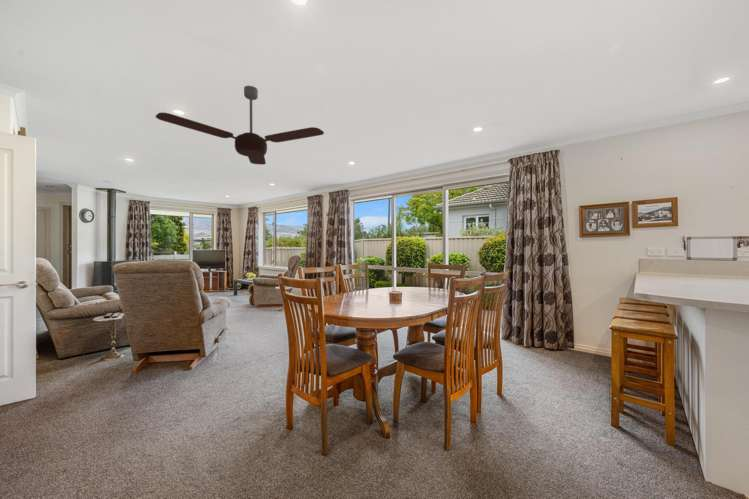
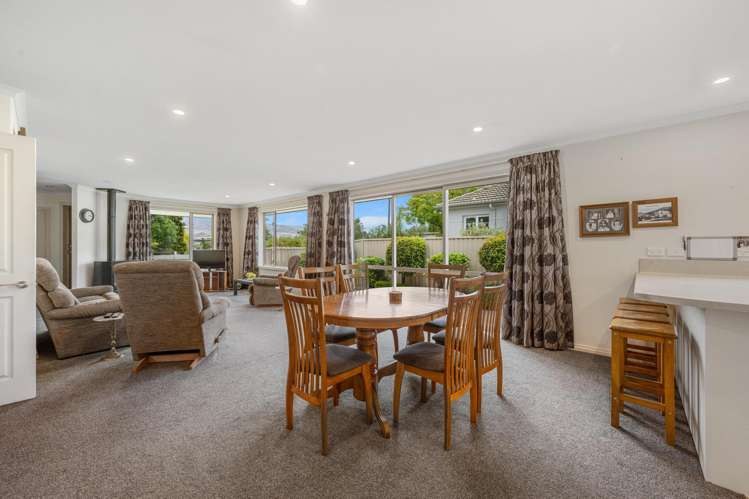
- ceiling fan (250, 124)
